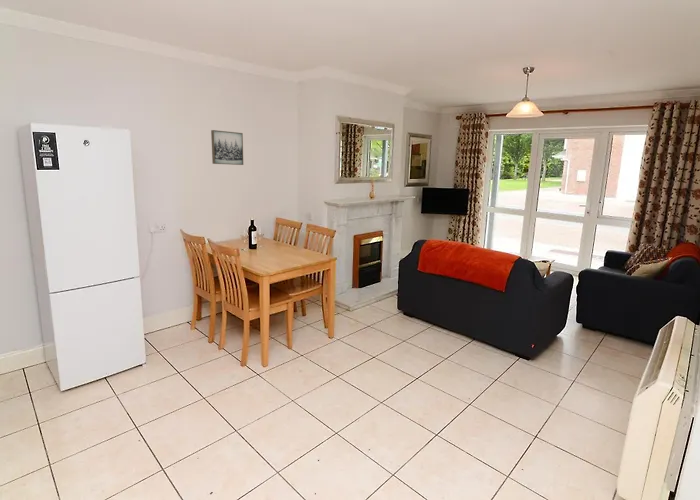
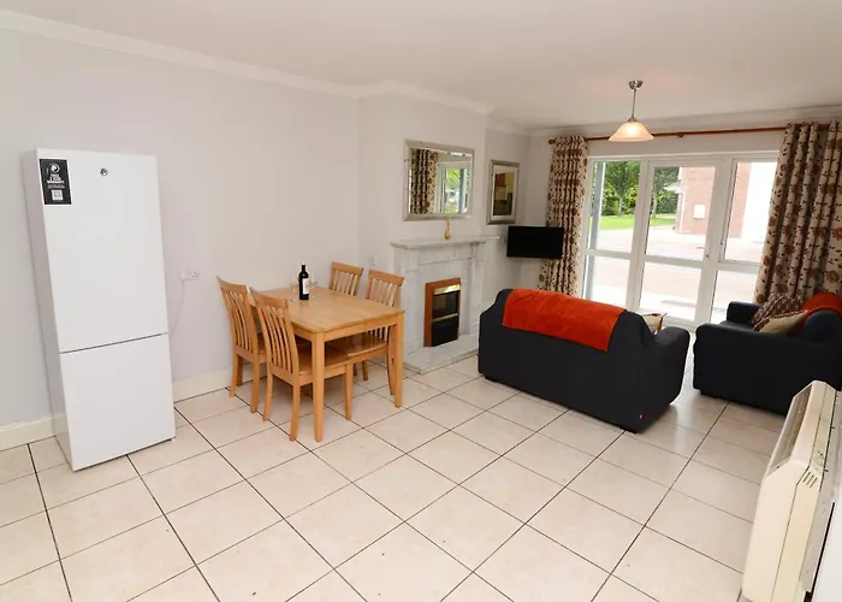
- wall art (227, 148)
